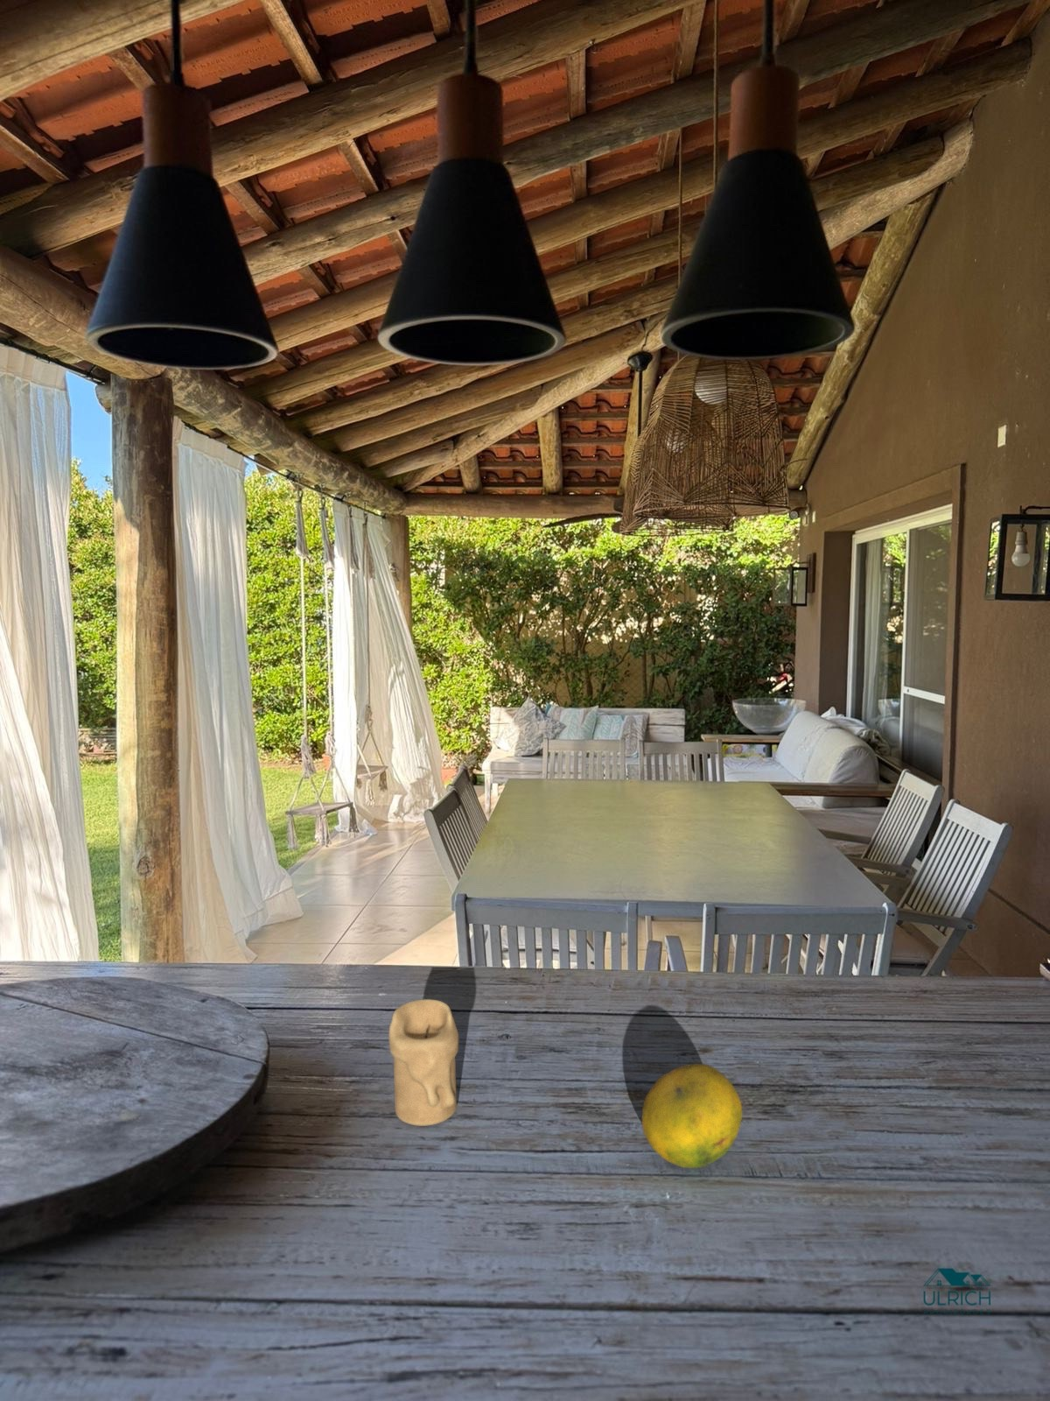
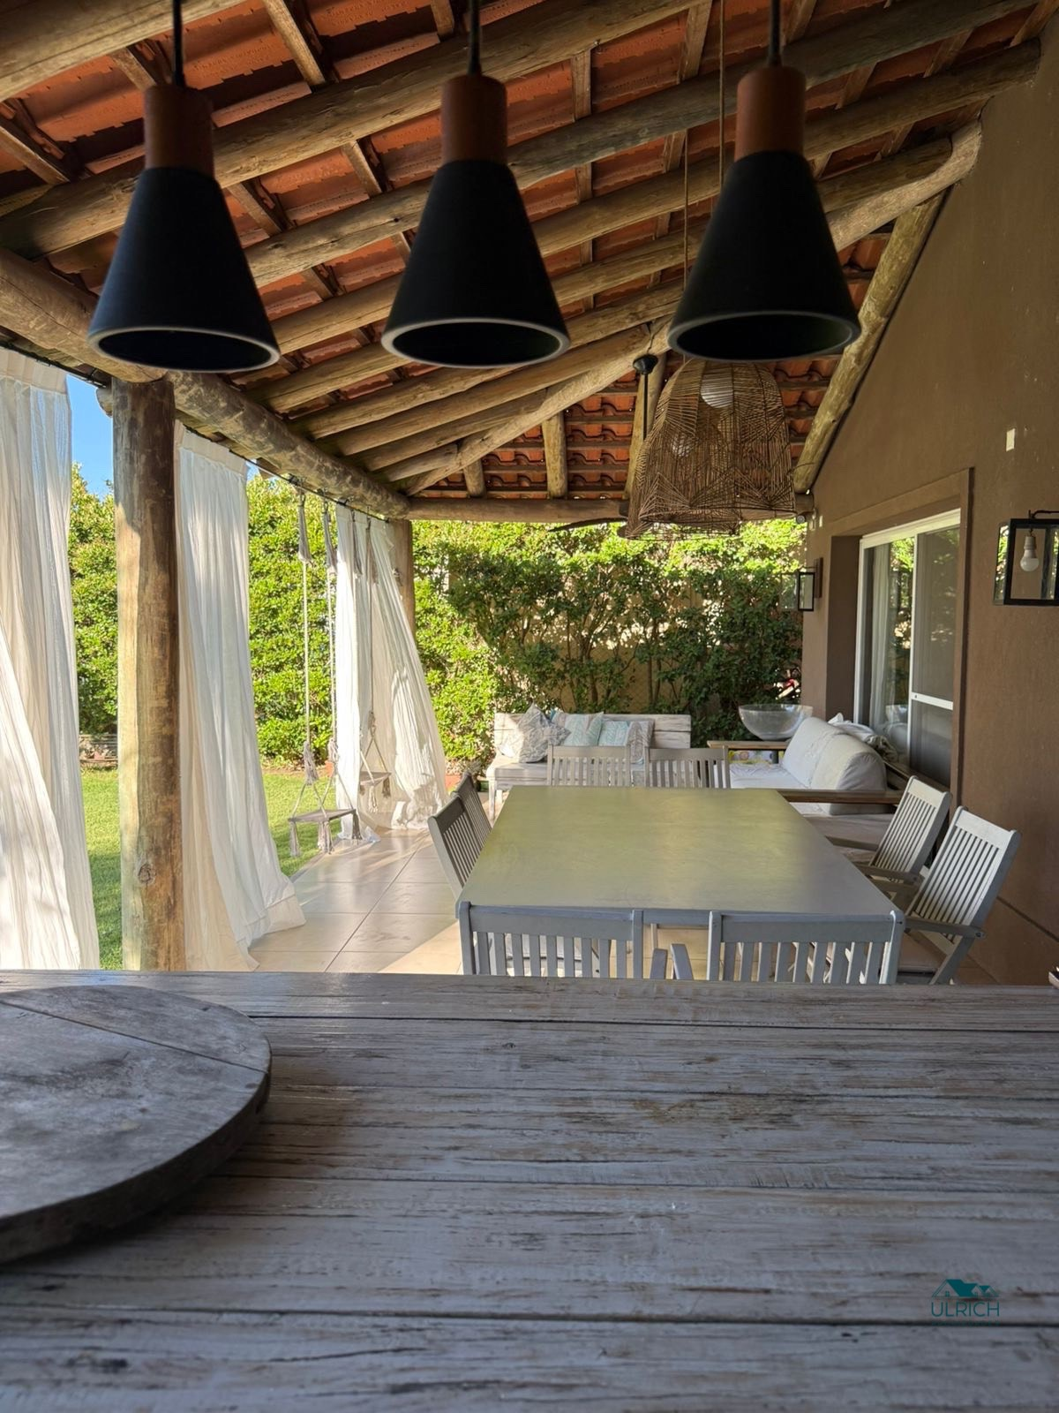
- fruit (690, 1114)
- candle (426, 1063)
